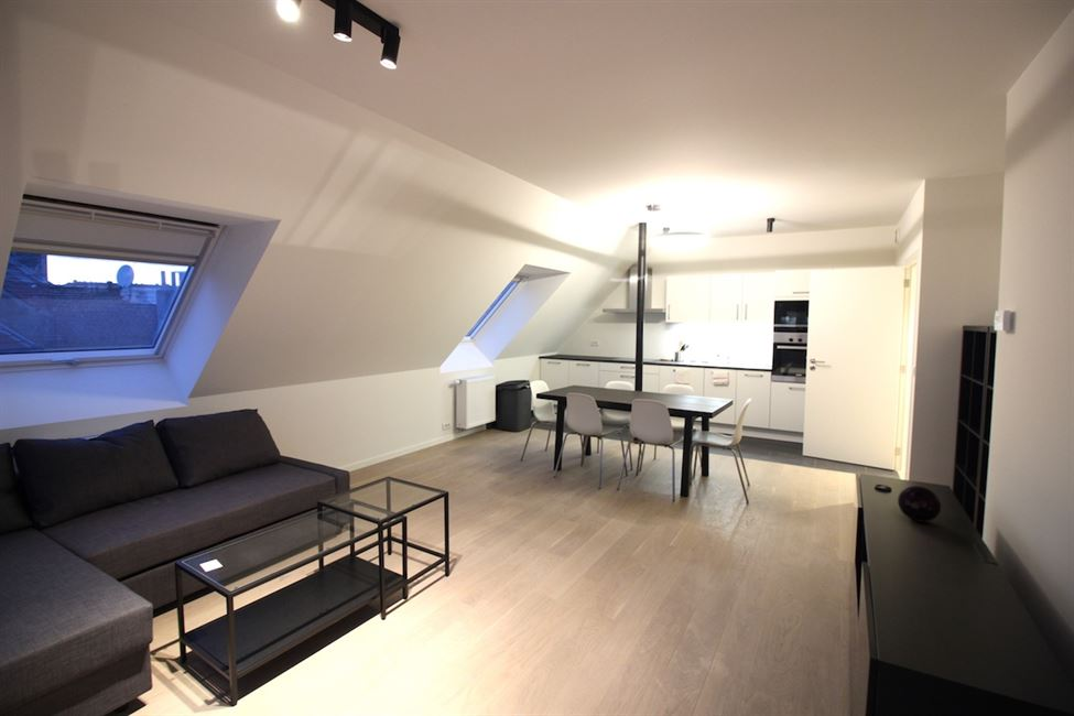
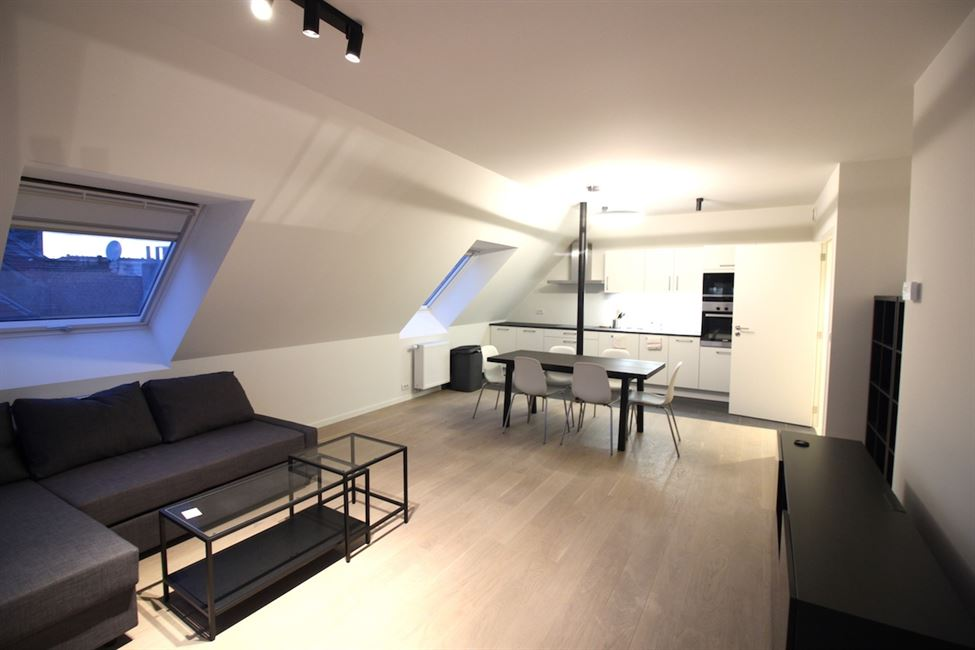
- decorative orb (919, 503)
